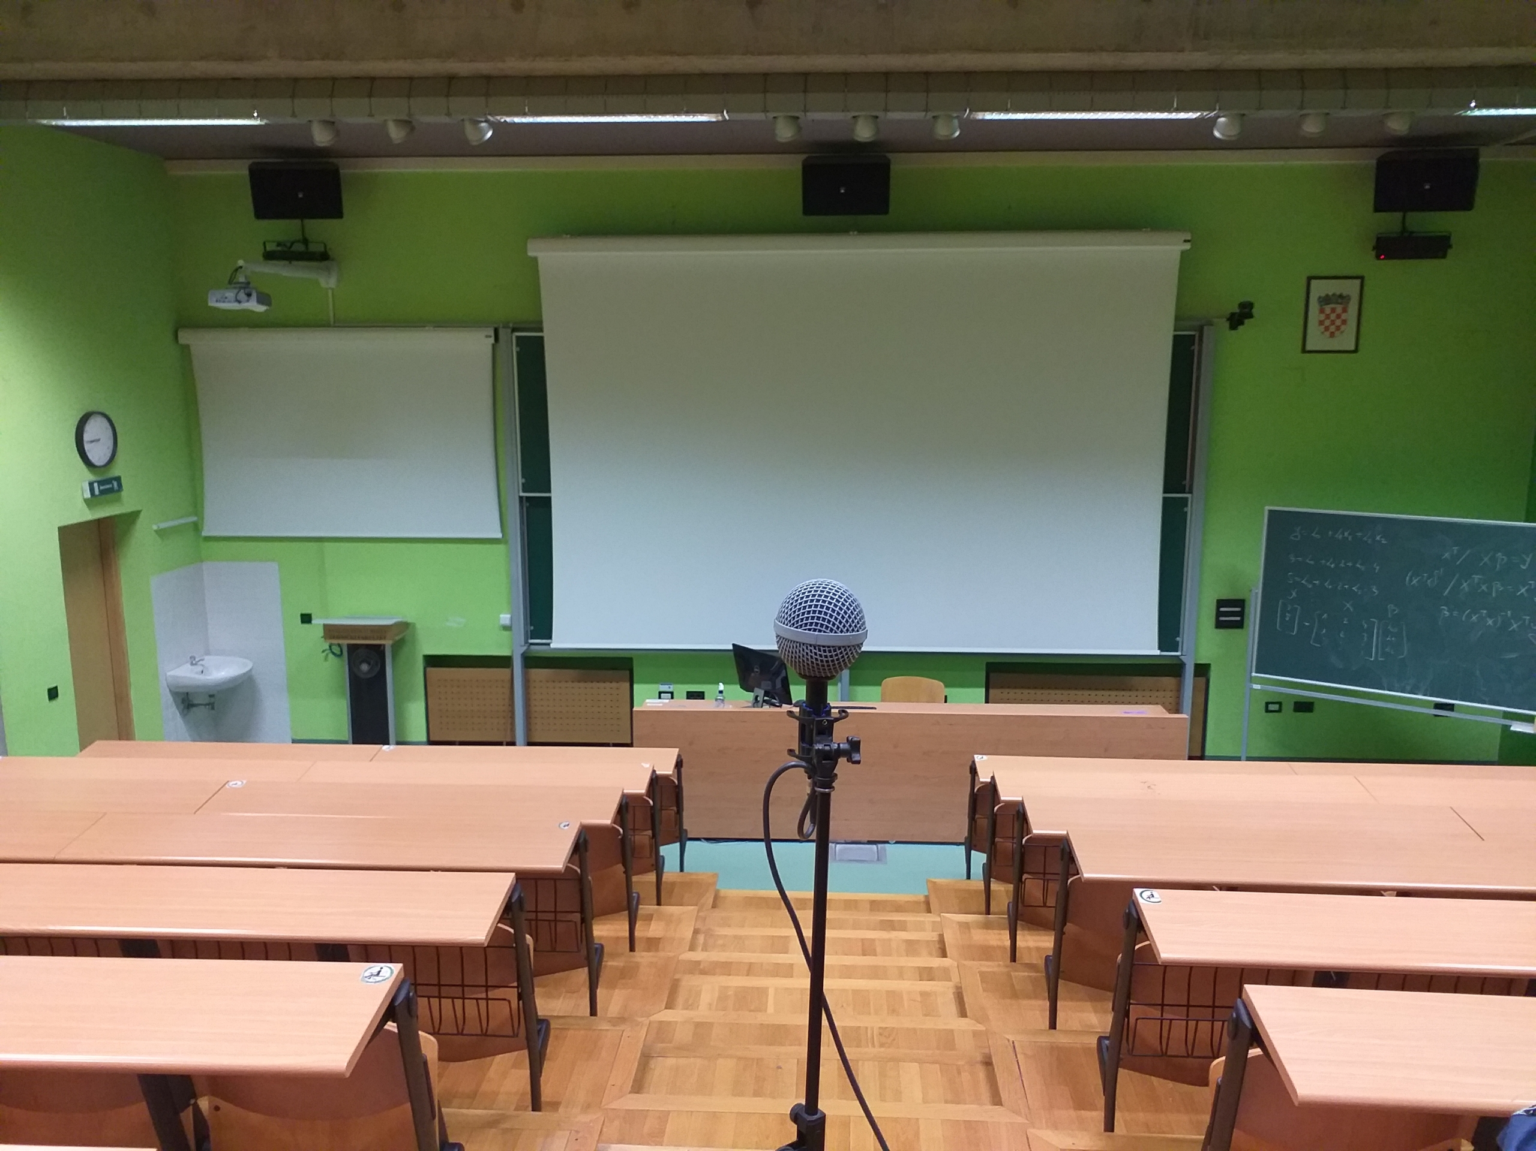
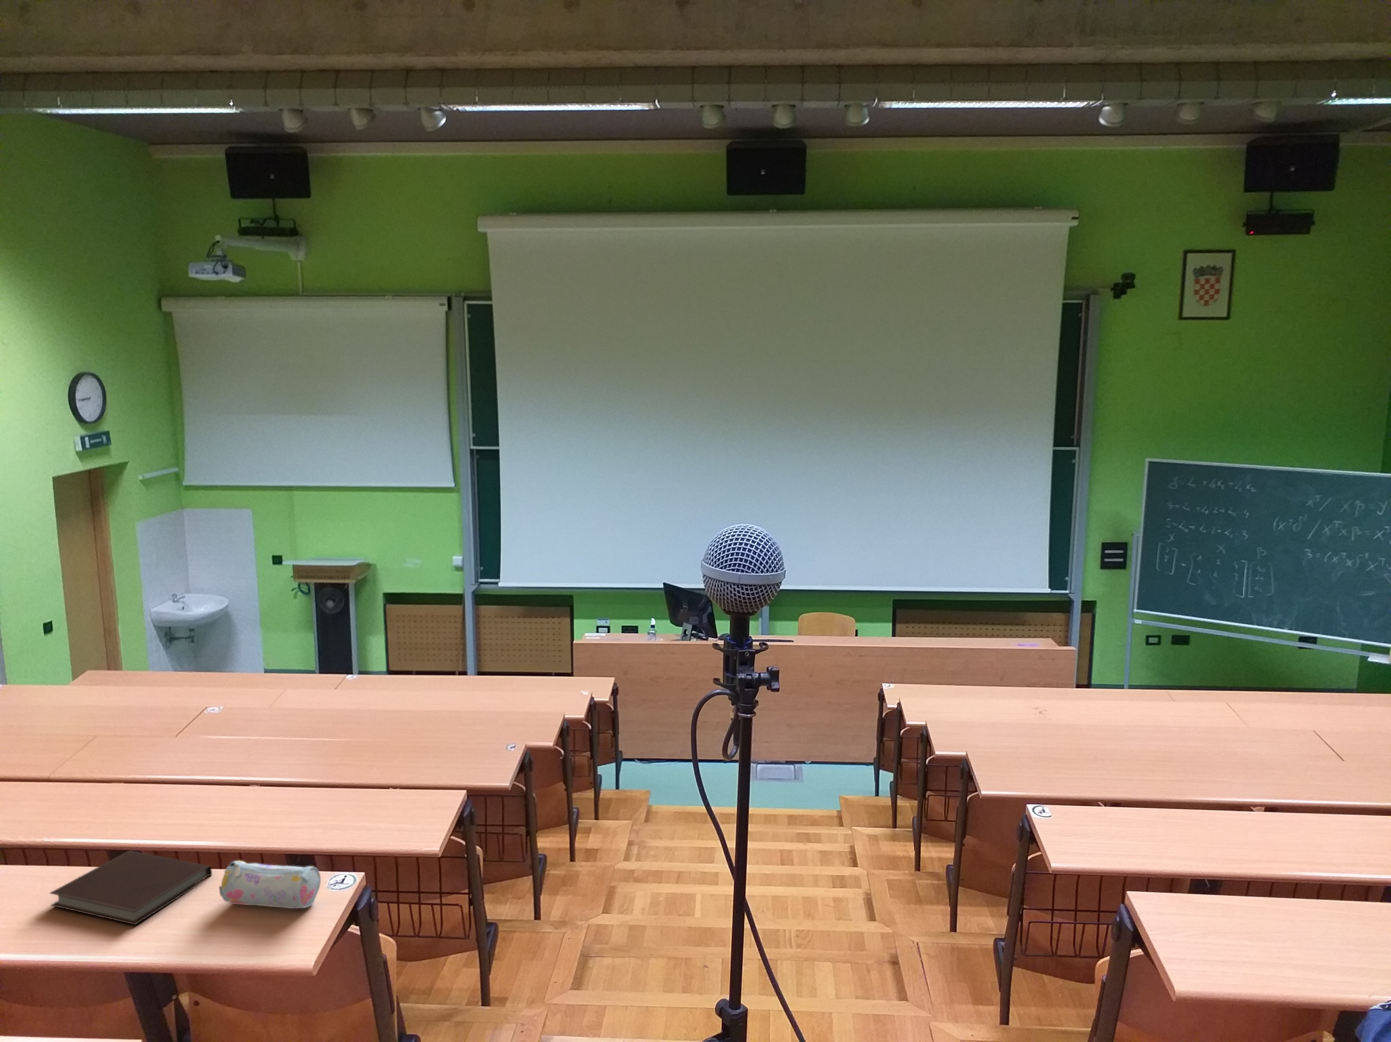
+ pencil case (272, 883)
+ notebook (134, 884)
